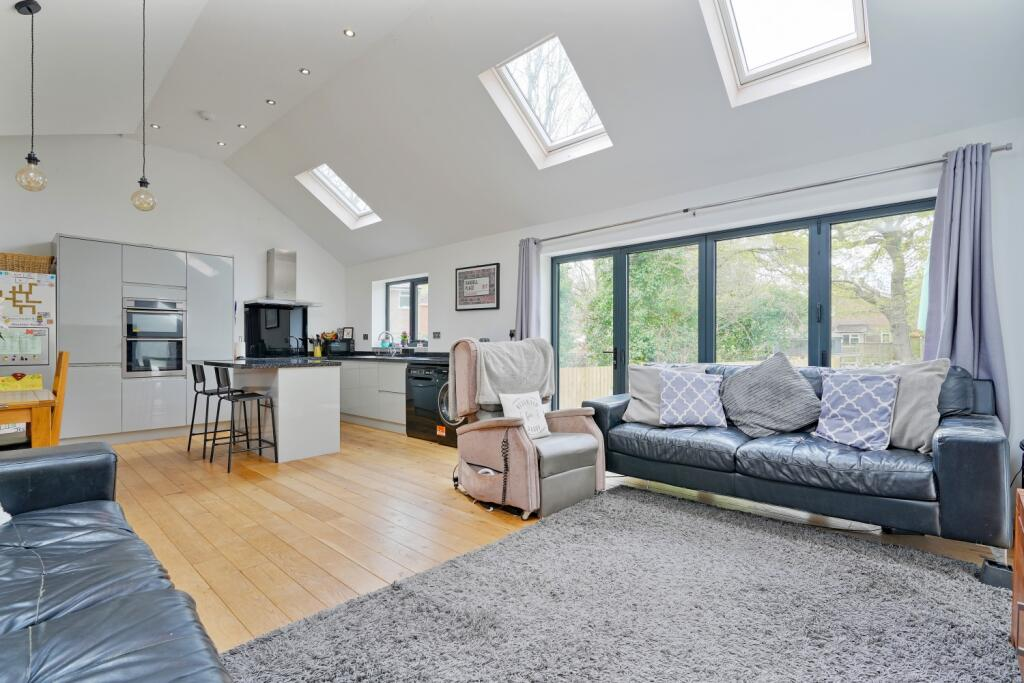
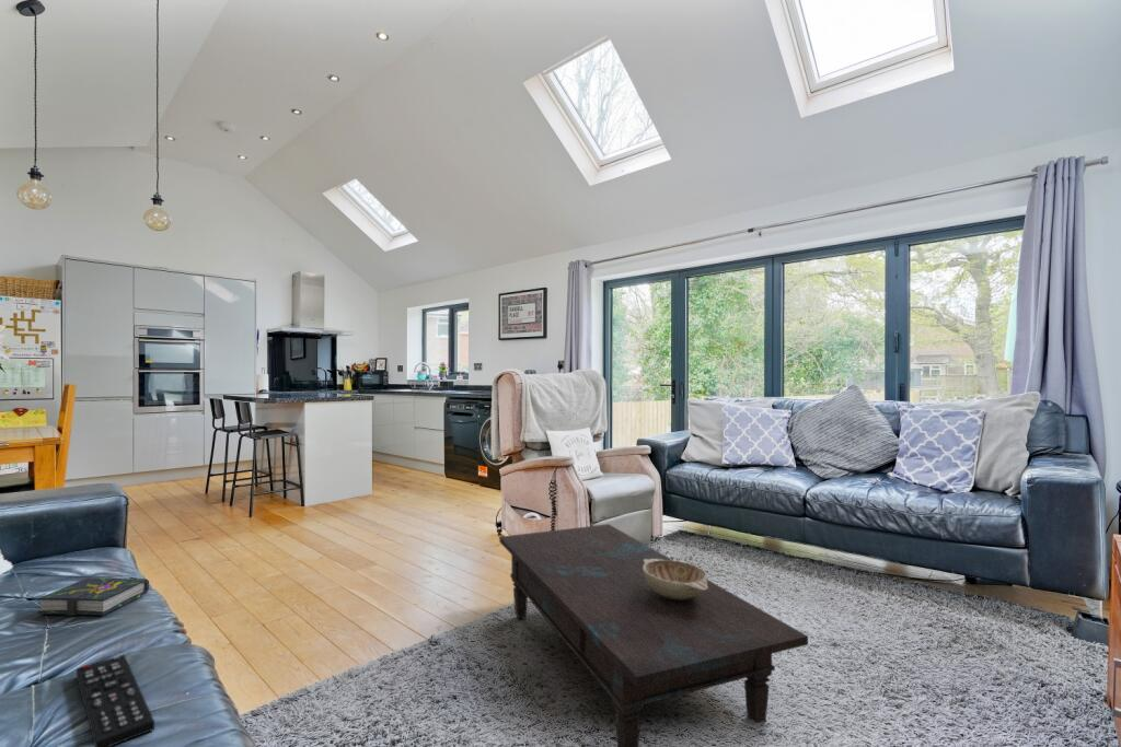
+ coffee table (617, 616)
+ remote control (112, 695)
+ decorative bowl (674, 581)
+ book (95, 594)
